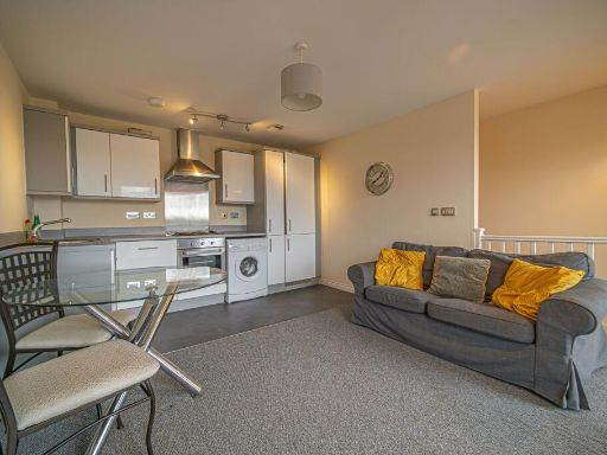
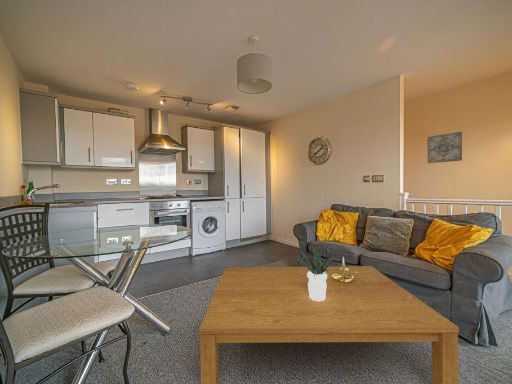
+ wall art (444, 148)
+ potted plant (316, 274)
+ candle holder (345, 268)
+ coffee table (309, 319)
